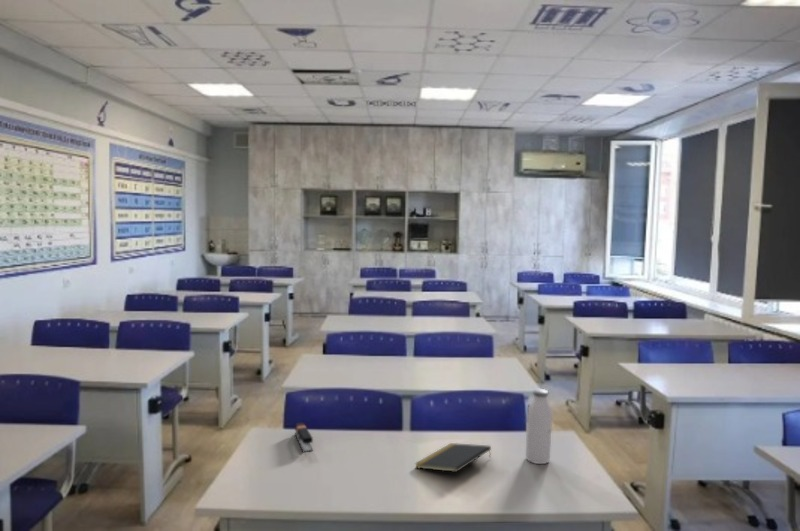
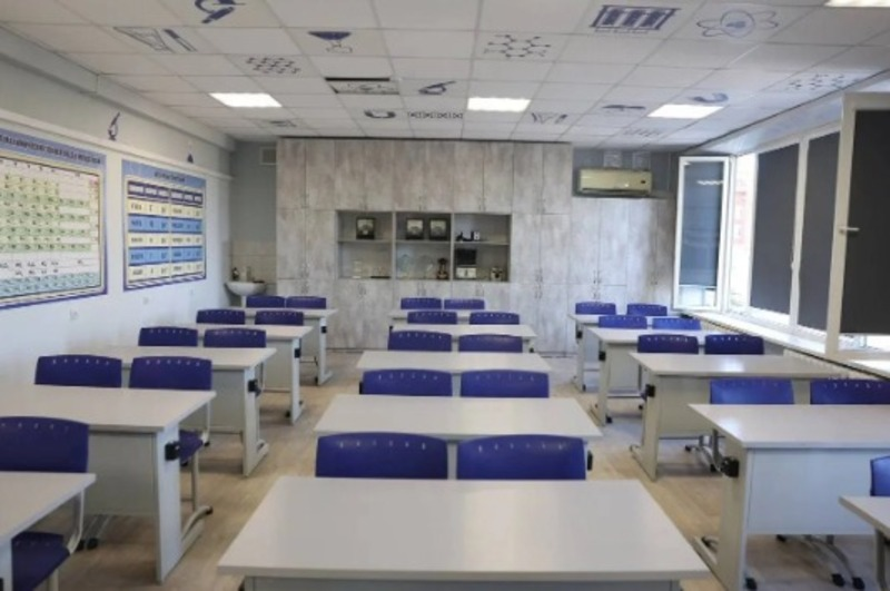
- water bottle (539, 425)
- stapler (303, 435)
- notepad (453, 456)
